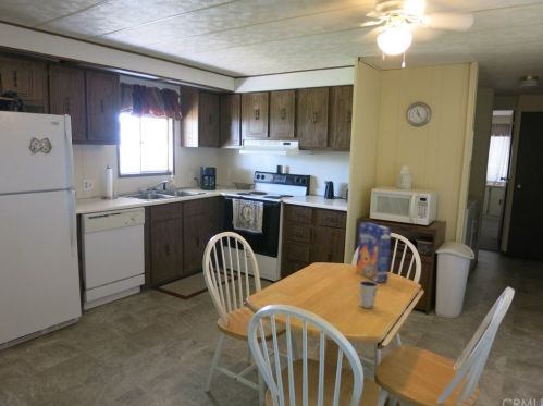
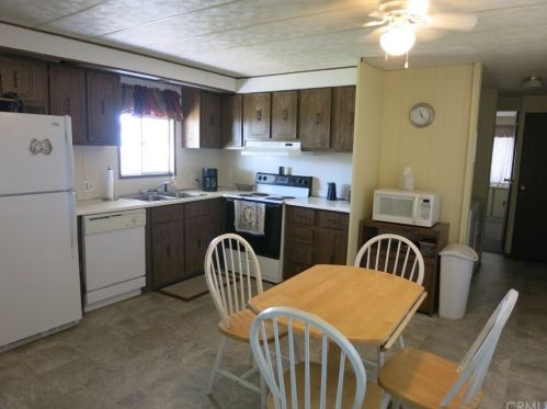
- cereal box (372, 250)
- dixie cup (368, 294)
